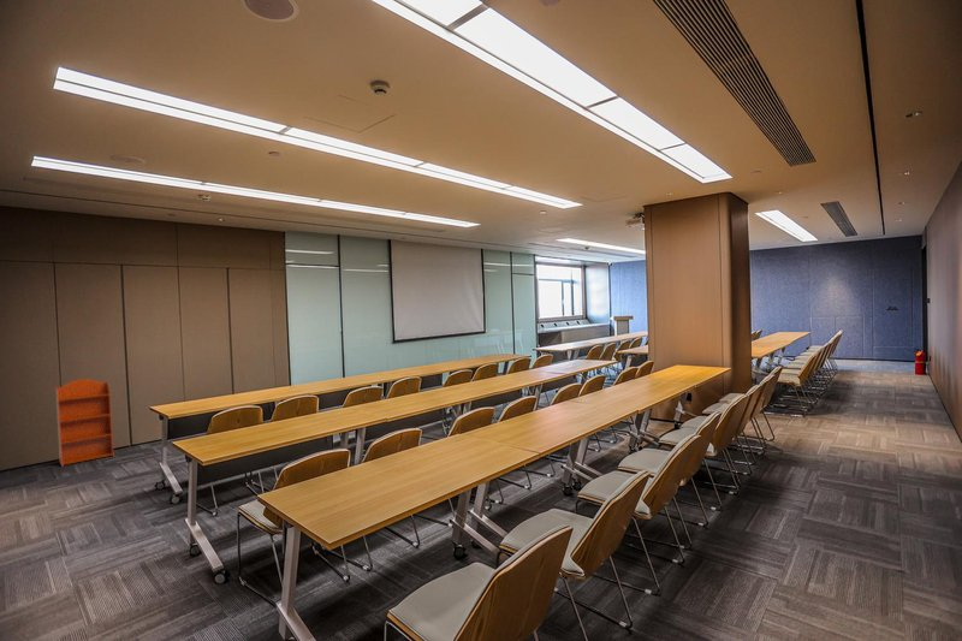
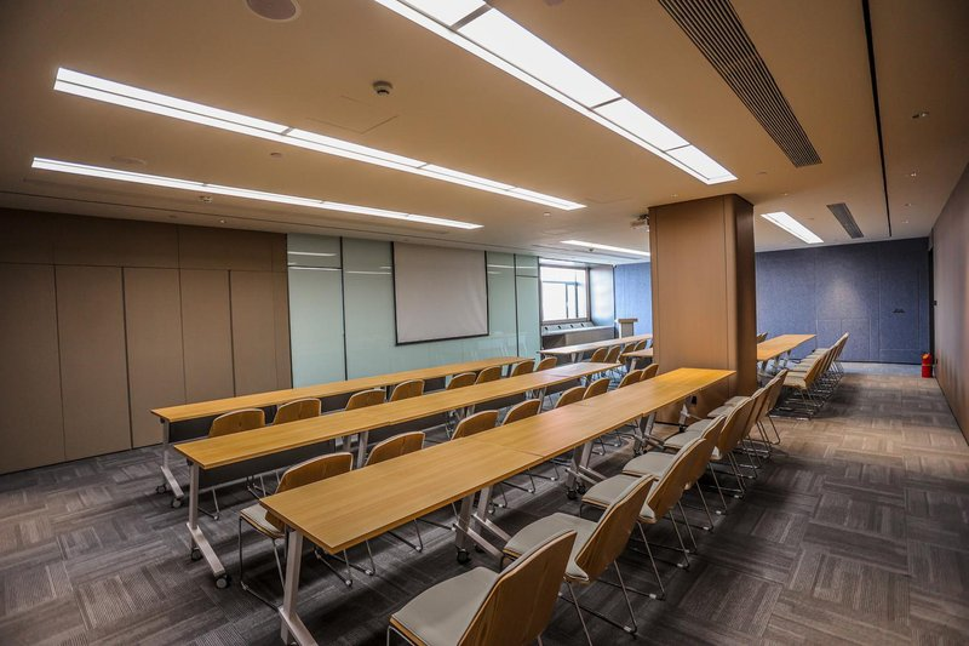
- bookcase (84, 420)
